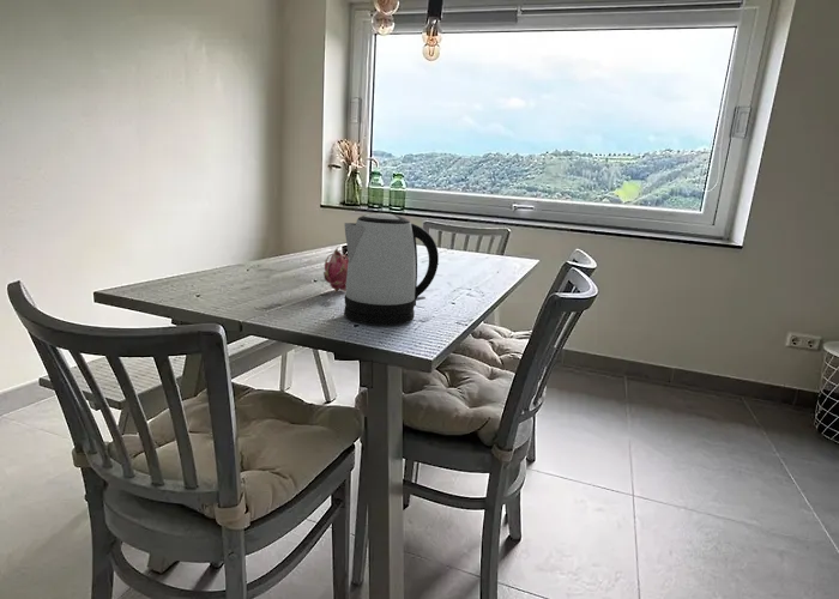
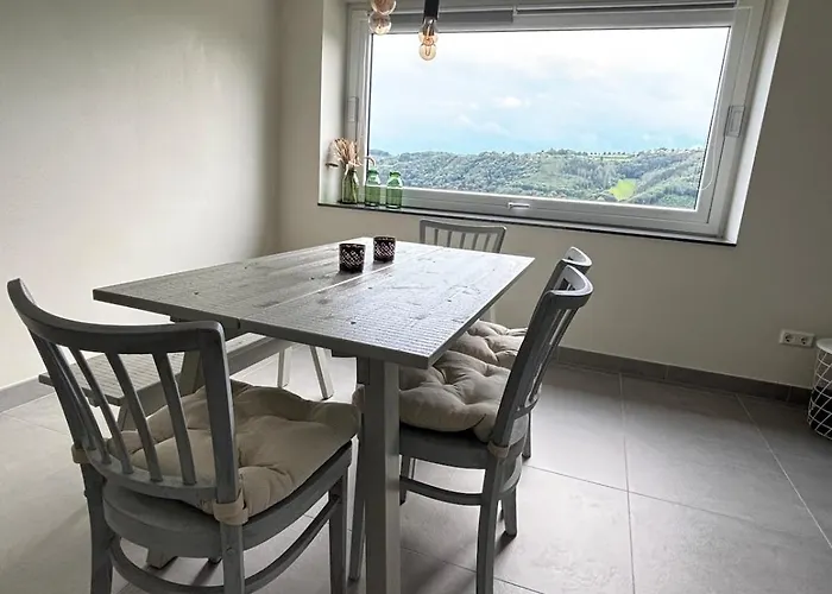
- kettle (391, 266)
- fruit (340, 267)
